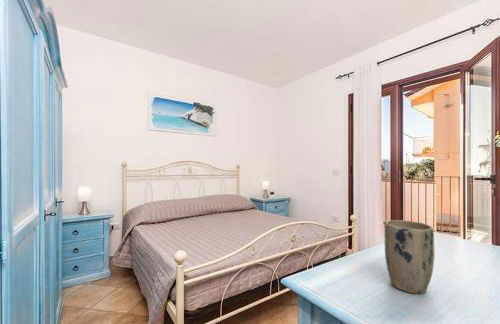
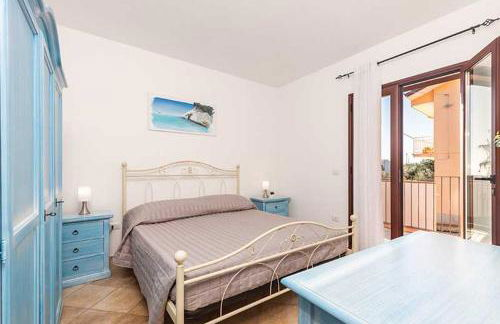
- plant pot (408, 255)
